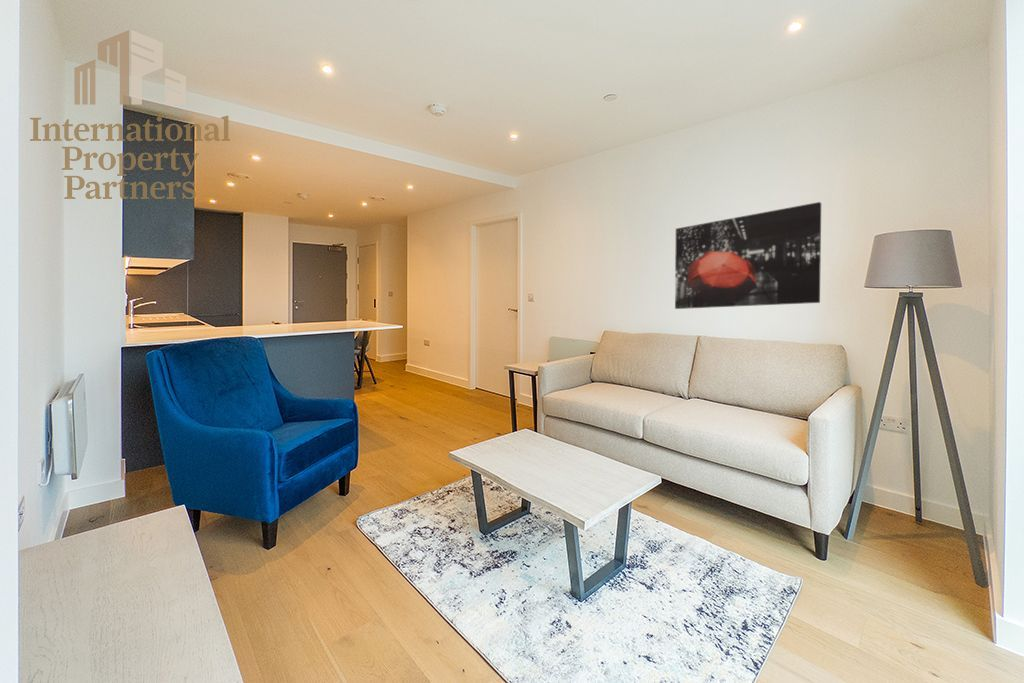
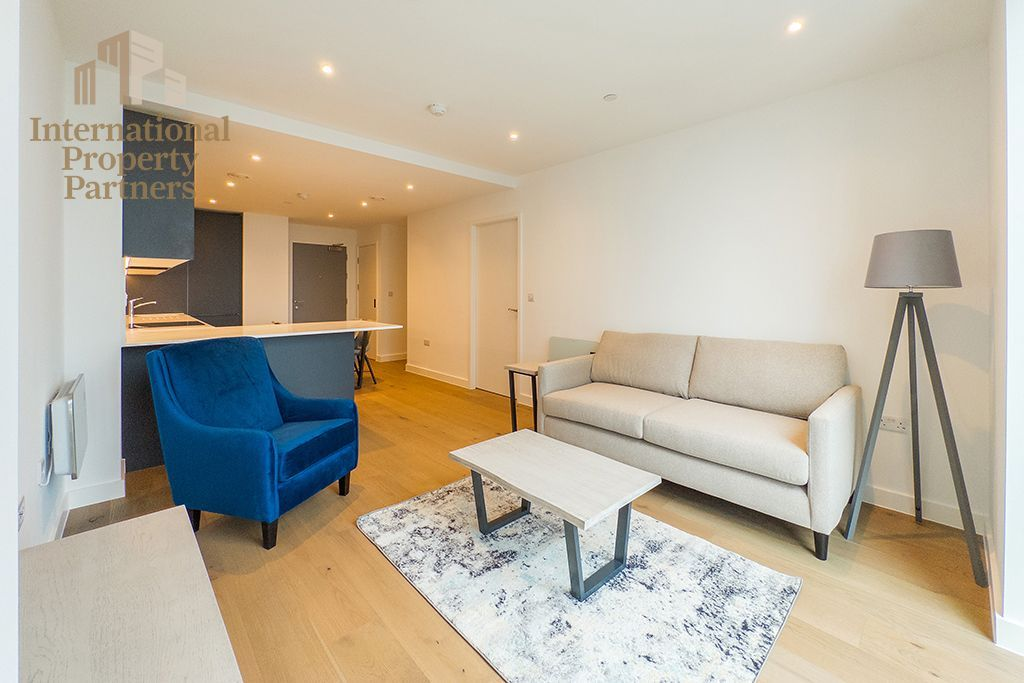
- wall art (740, 261)
